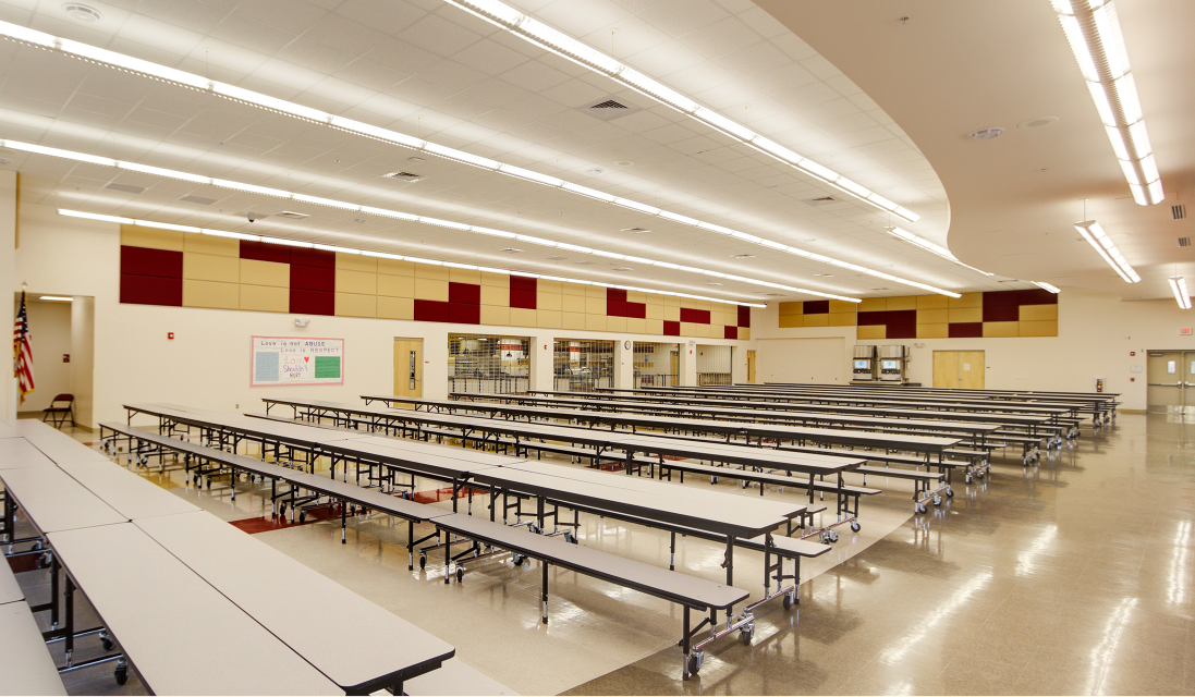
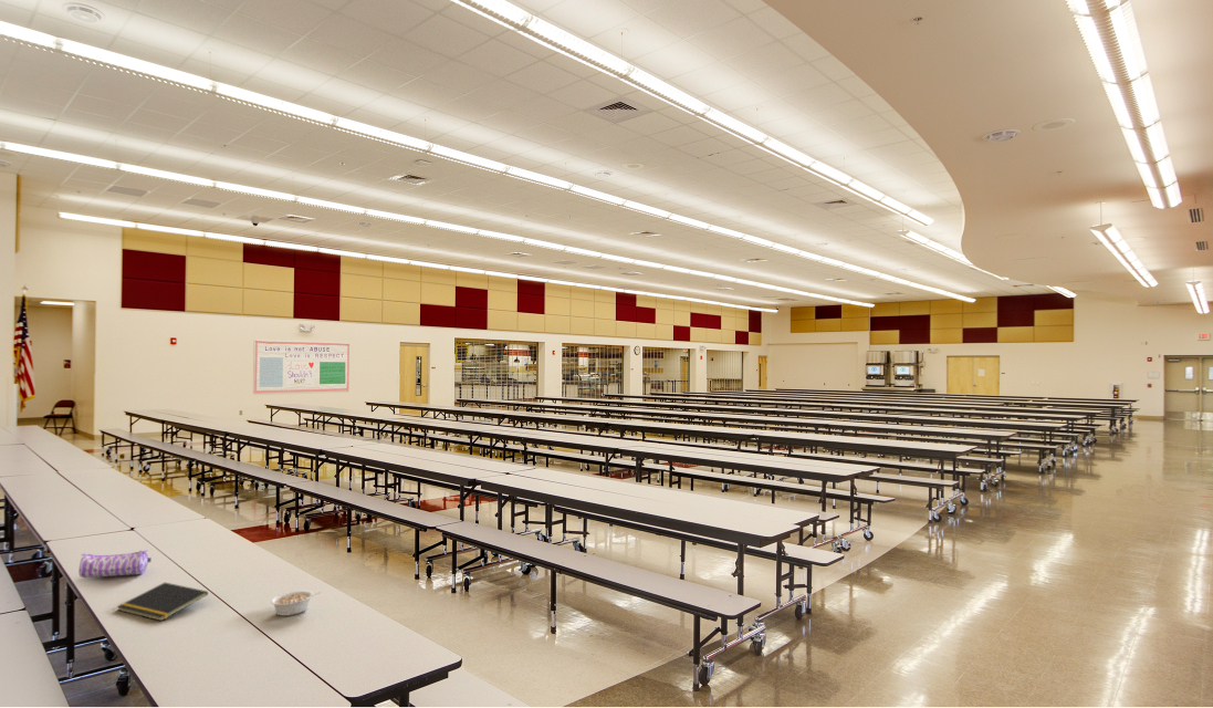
+ notepad (163, 600)
+ legume (293, 602)
+ pencil case (114, 563)
